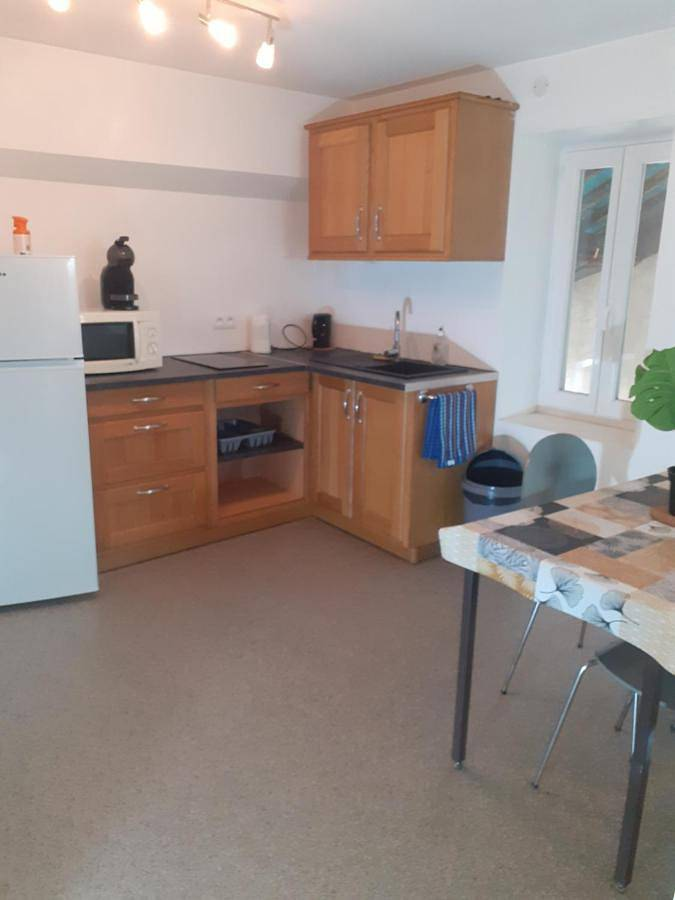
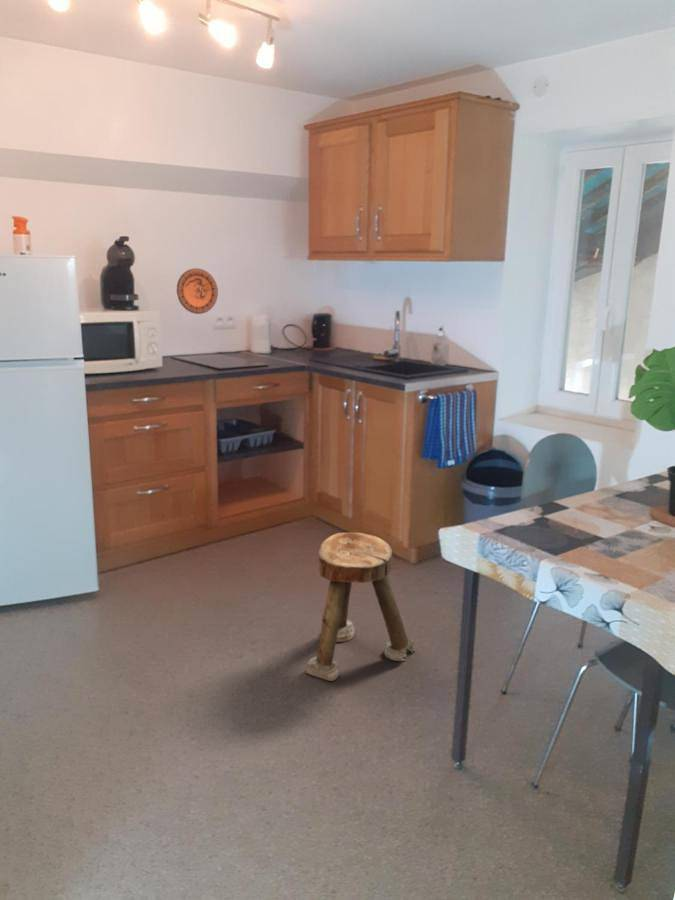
+ stool (348, 602)
+ decorative plate (197, 291)
